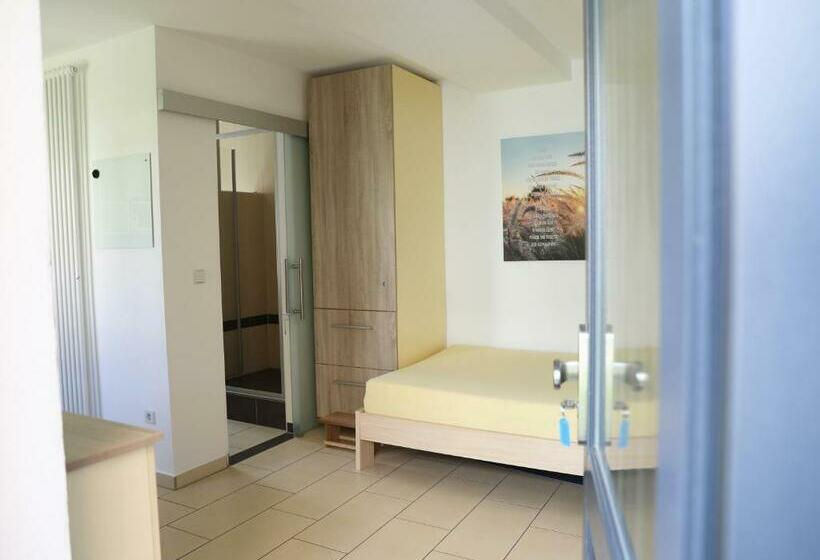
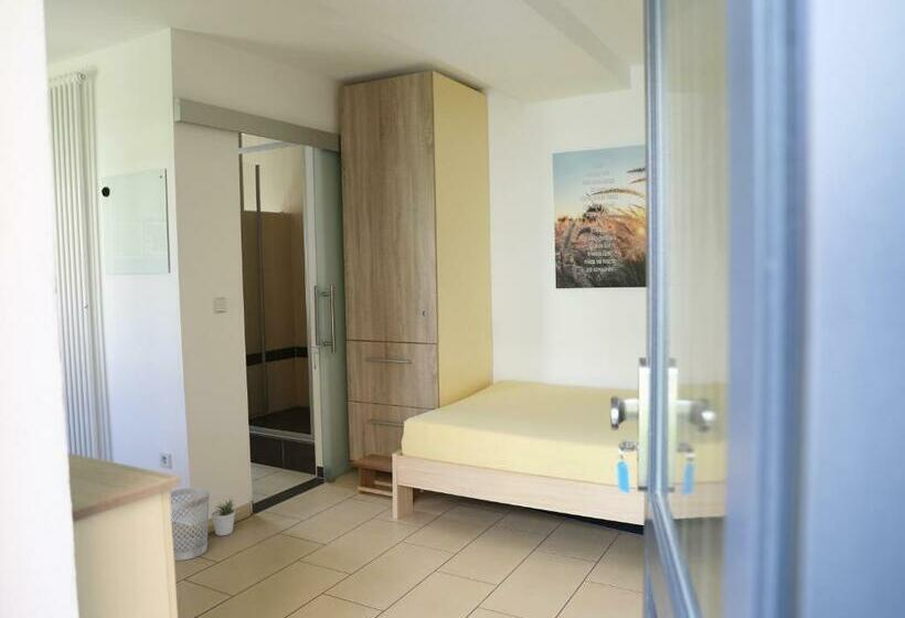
+ wastebasket (185, 523)
+ potted plant (224, 515)
